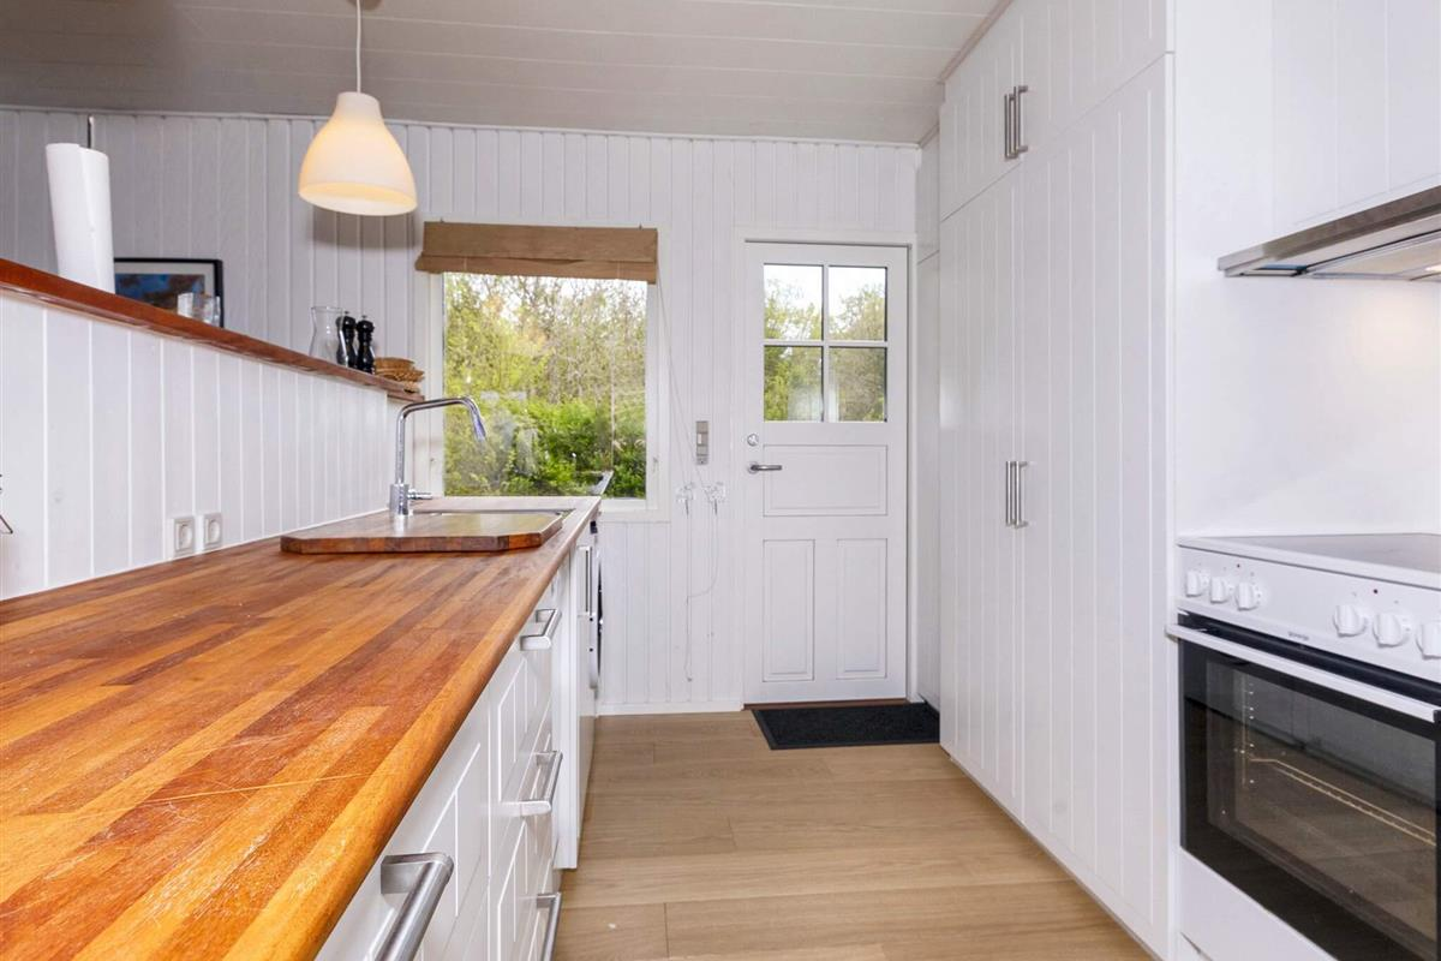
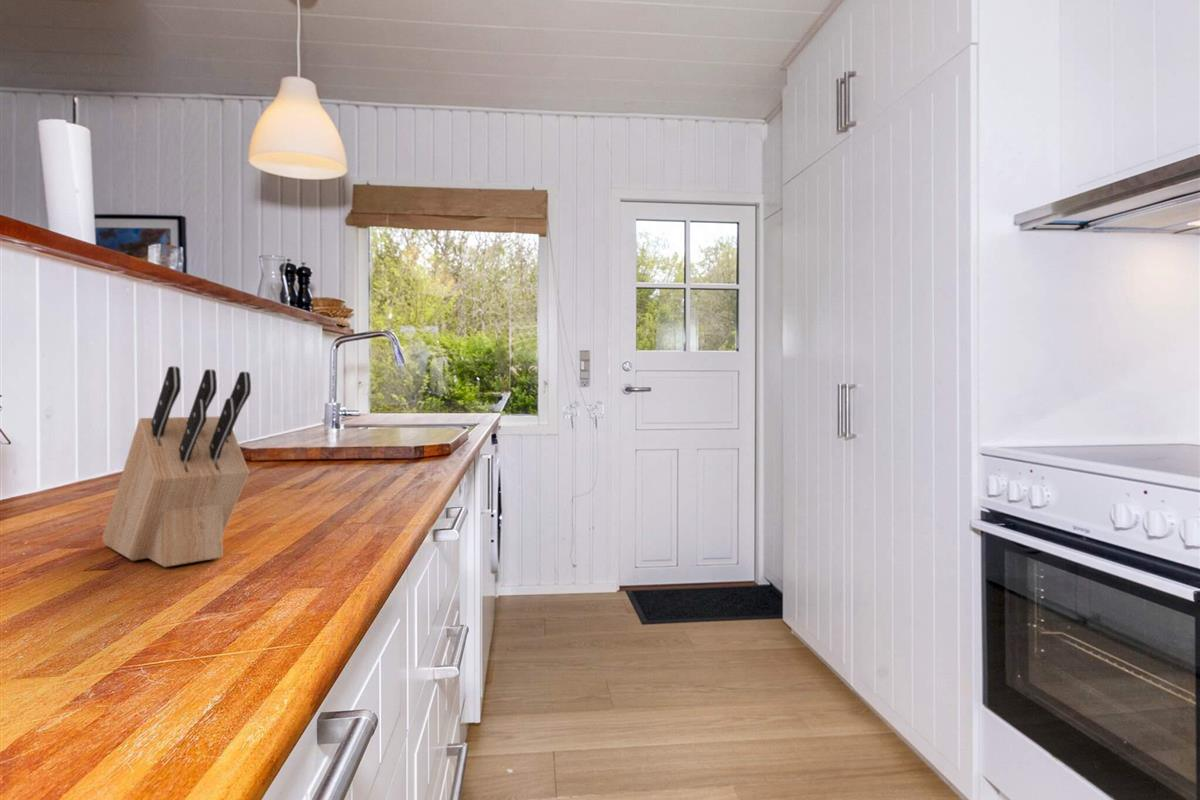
+ knife block (177, 462)
